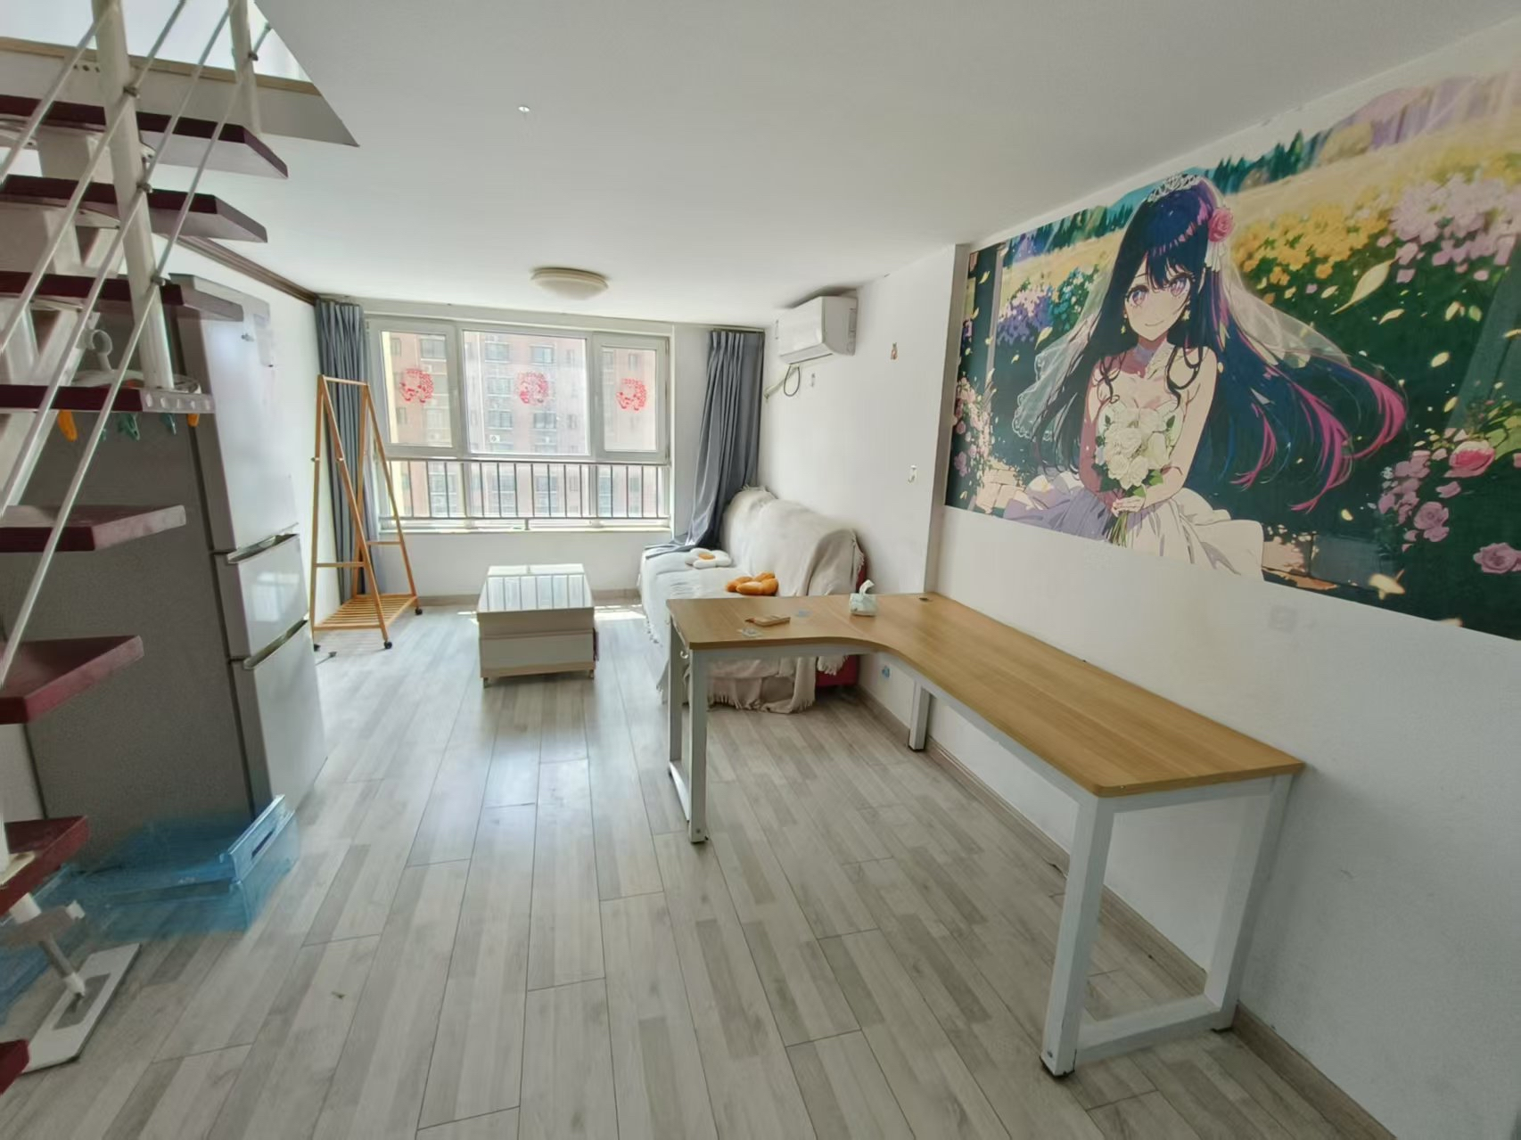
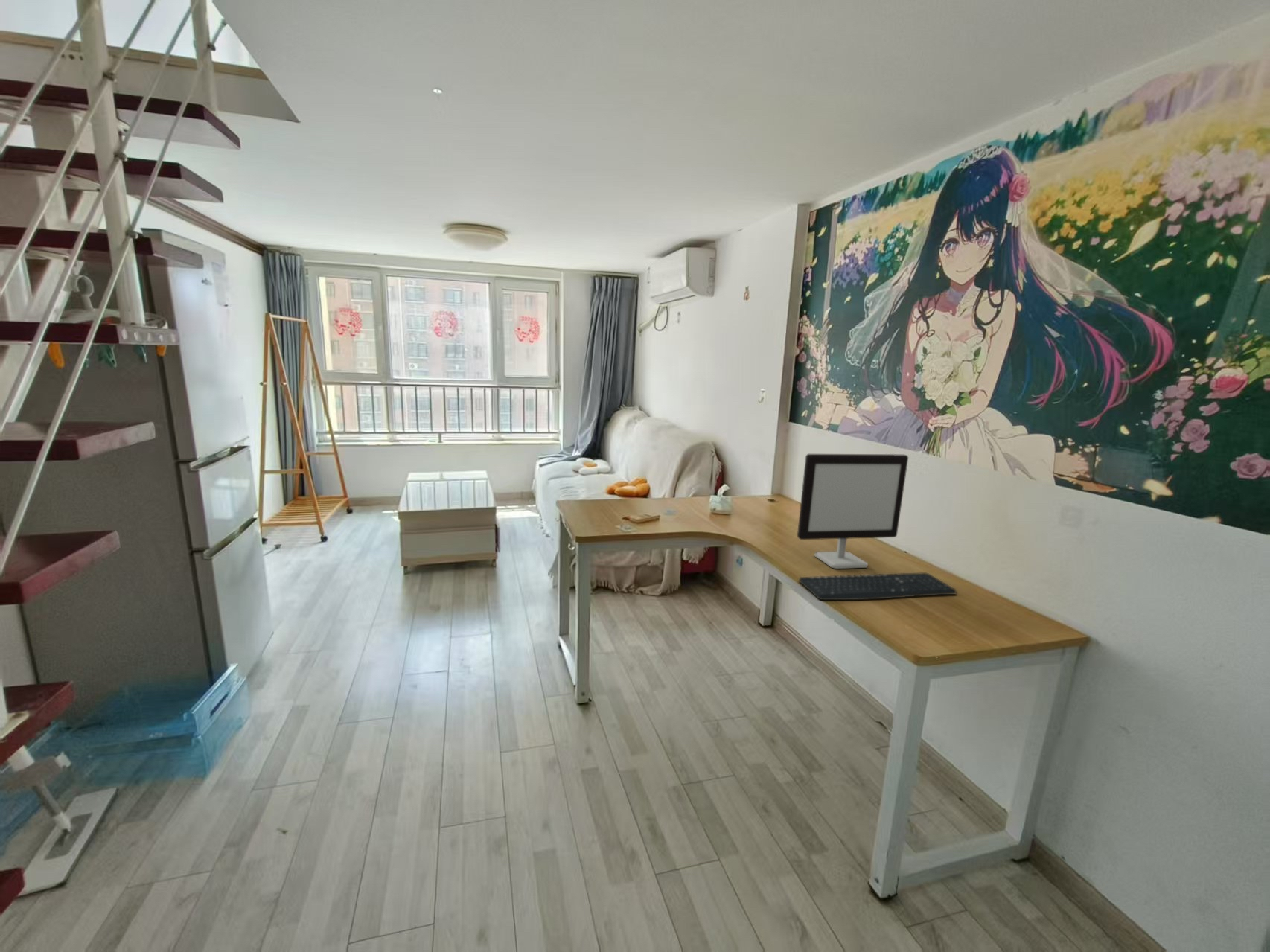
+ computer monitor (848, 508)
+ keyboard (878, 586)
